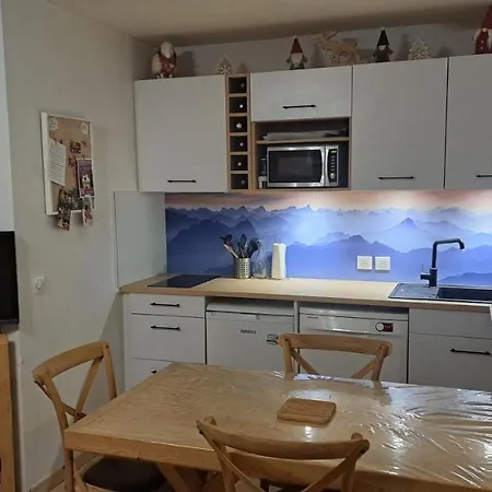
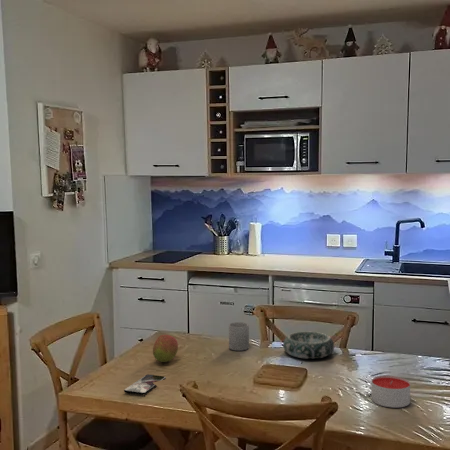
+ candle (390, 390)
+ decorative bowl (308, 345)
+ mug (240, 335)
+ fruit (165, 348)
+ smartphone (145, 384)
